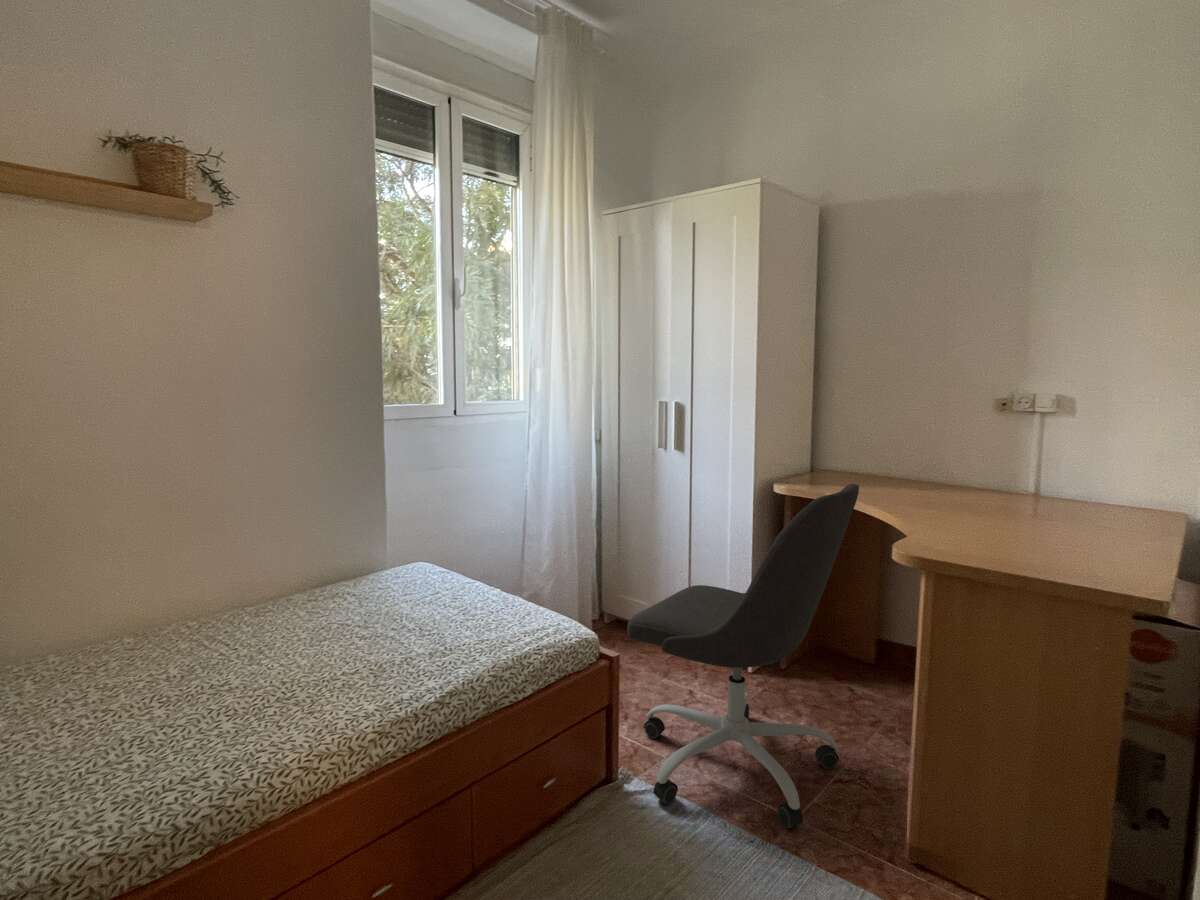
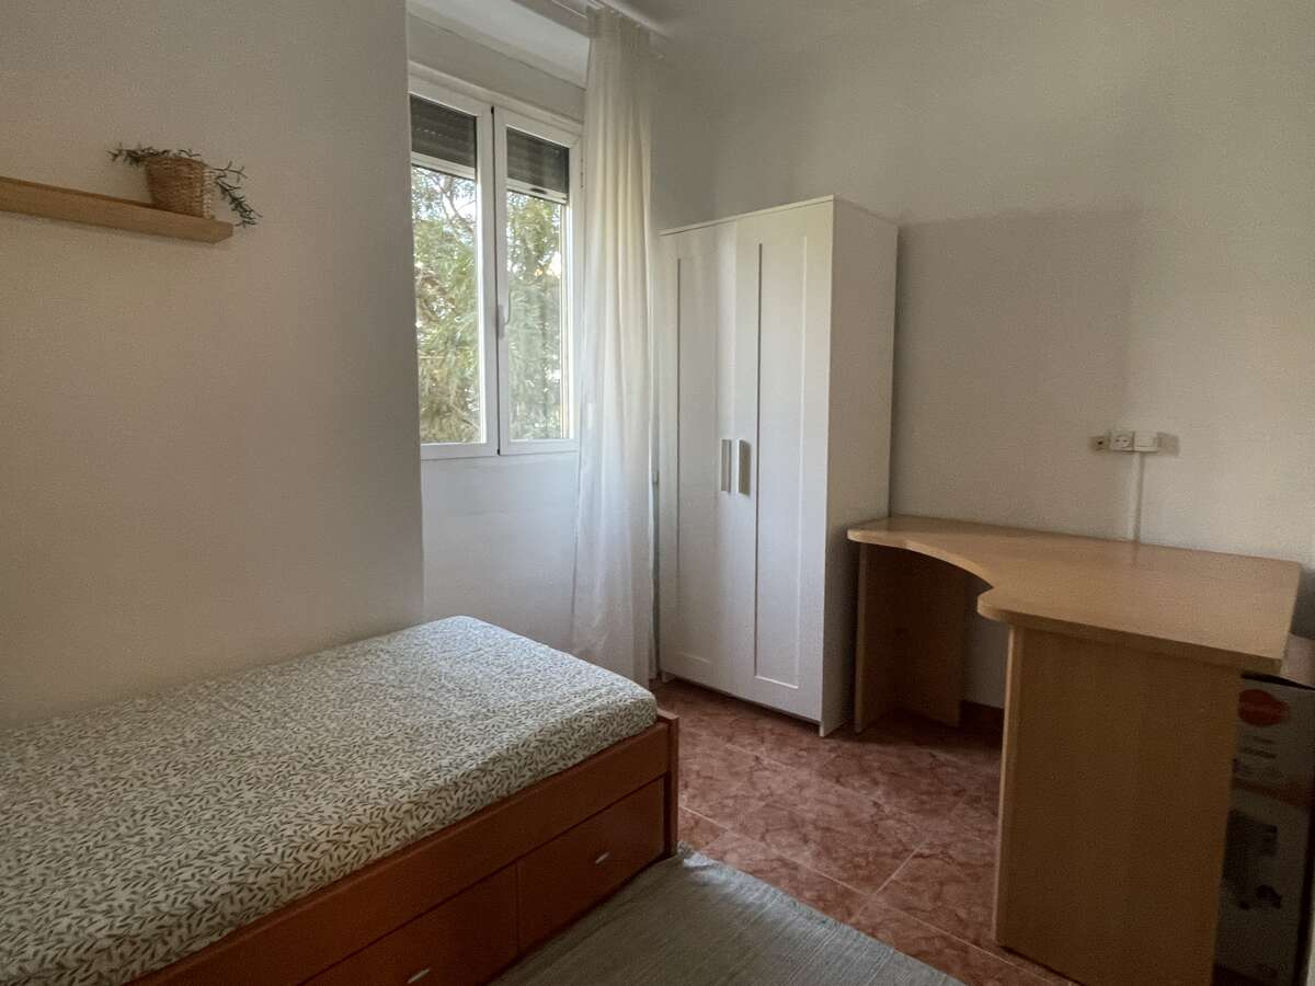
- office chair (735, 624)
